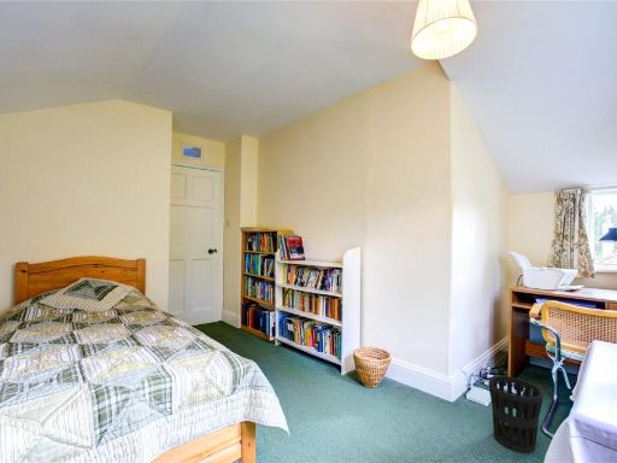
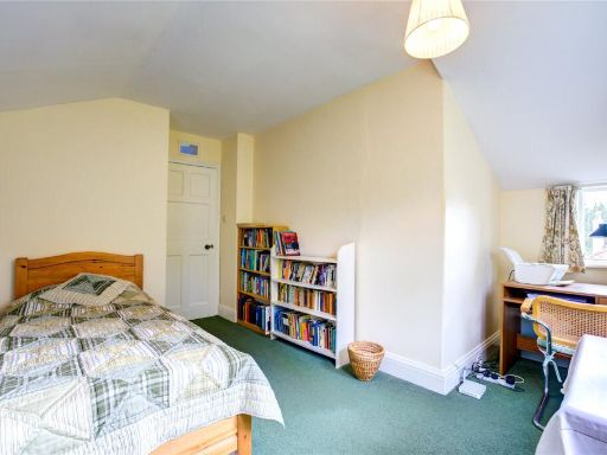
- wastebasket (512, 412)
